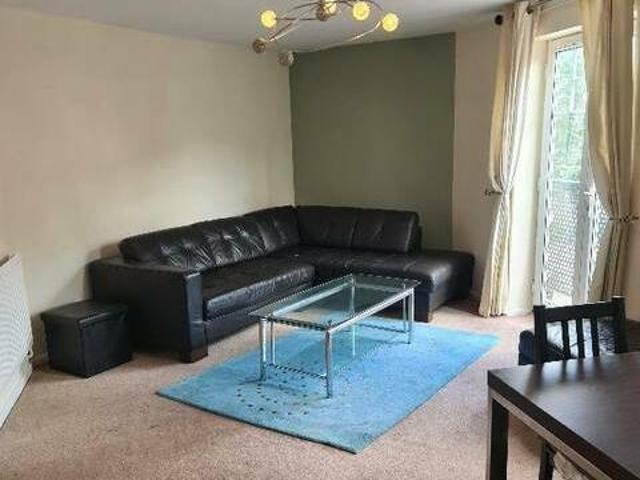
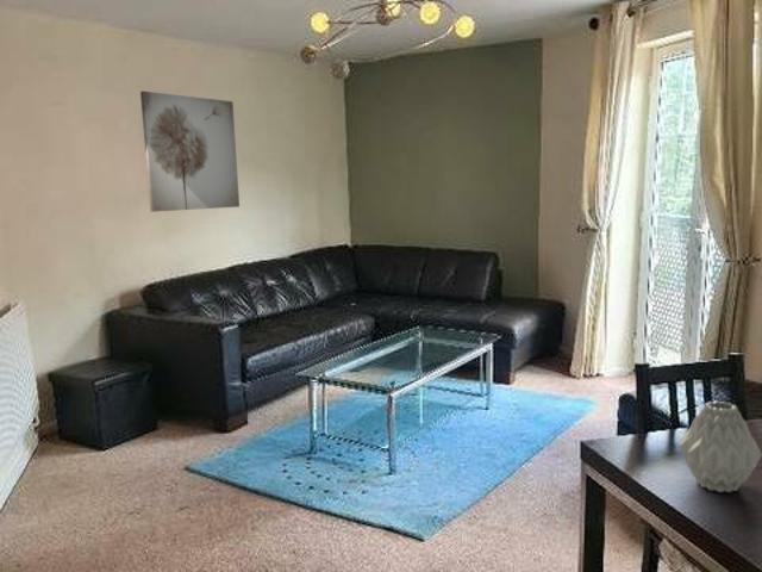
+ vase (718, 444)
+ wall art (193, 153)
